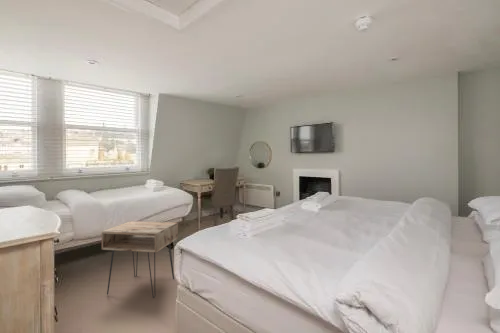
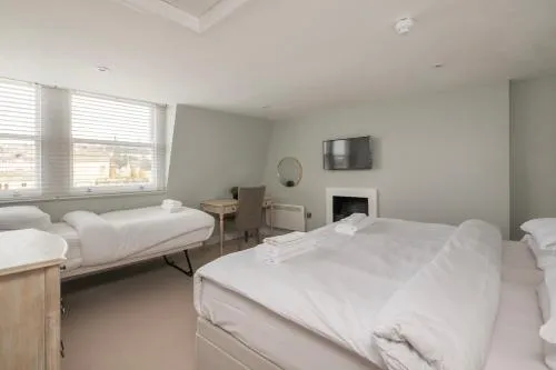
- nightstand (137, 256)
